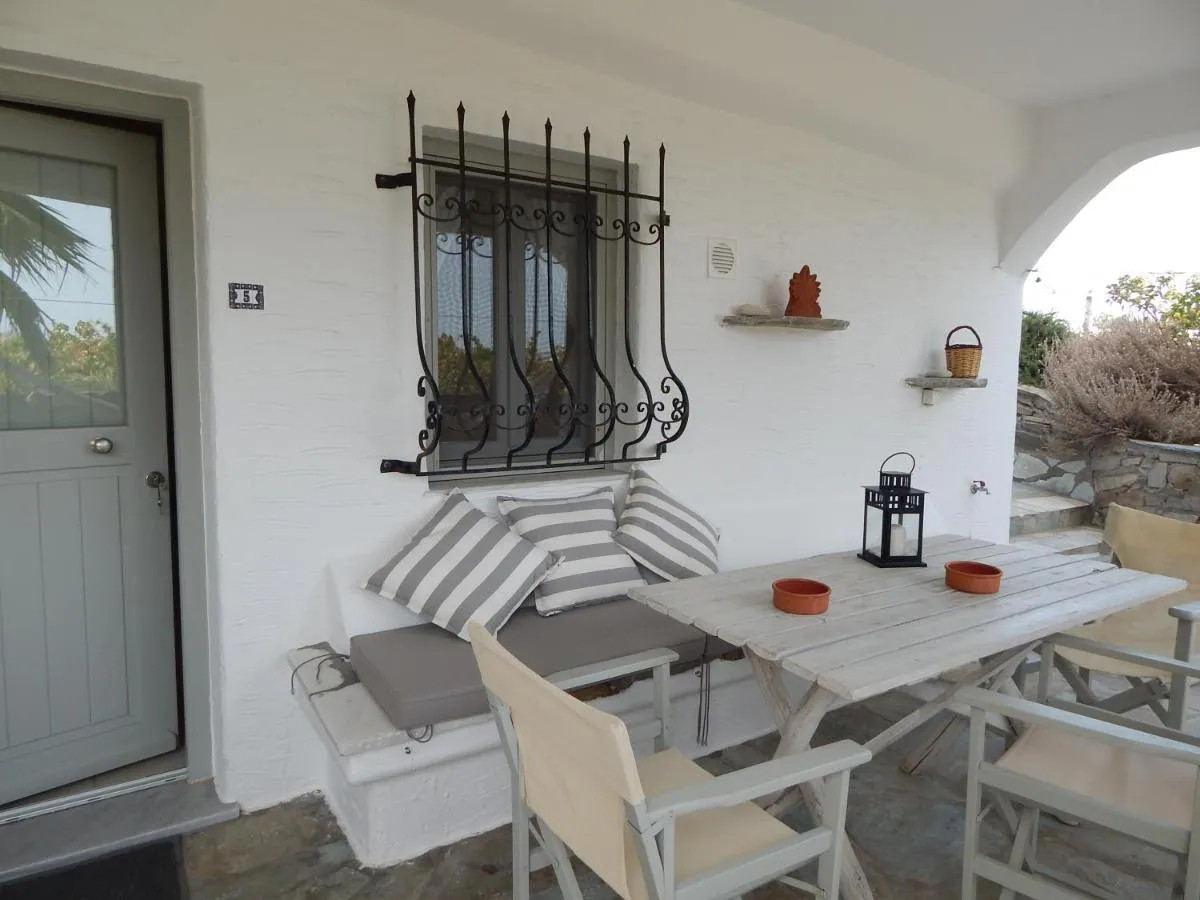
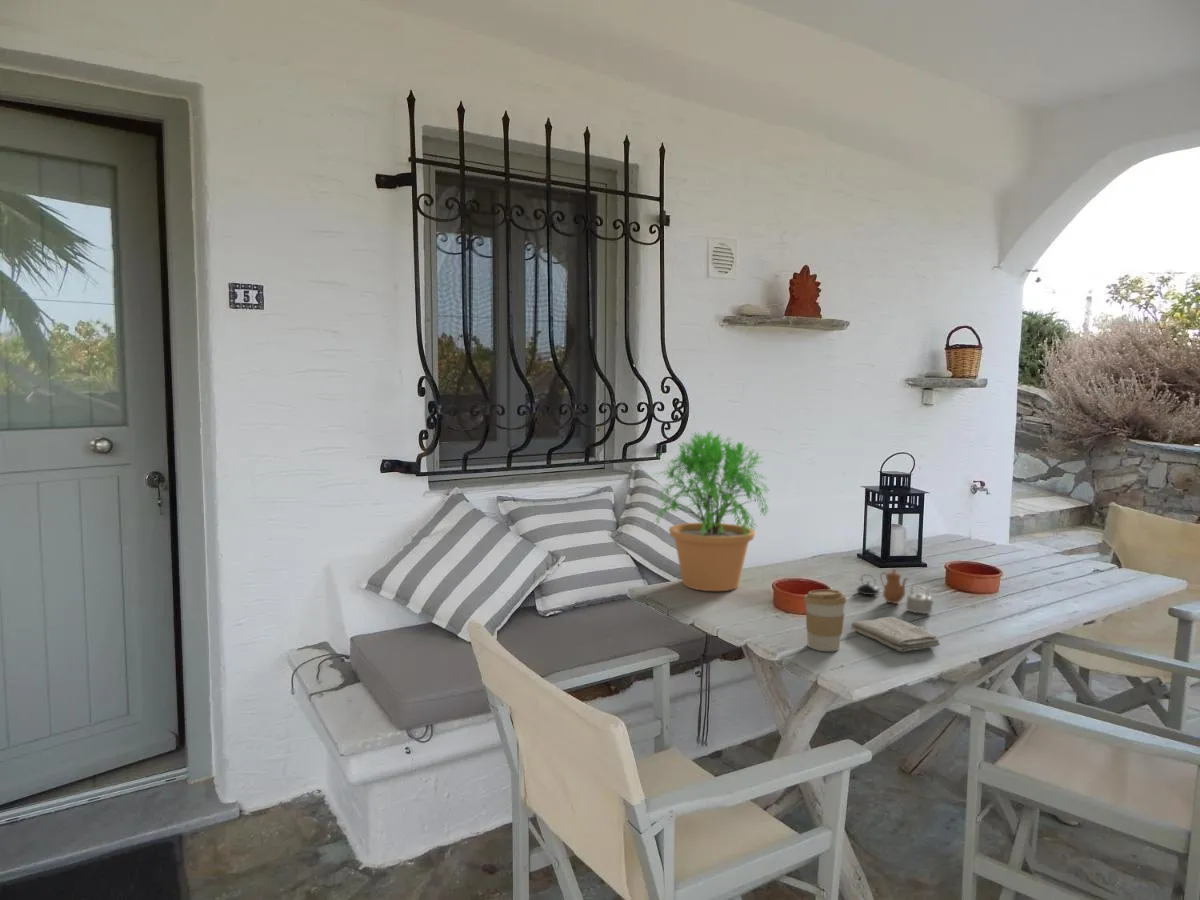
+ potted plant (714, 507)
+ washcloth (894, 632)
+ teapot (895, 586)
+ coffee cup (824, 618)
